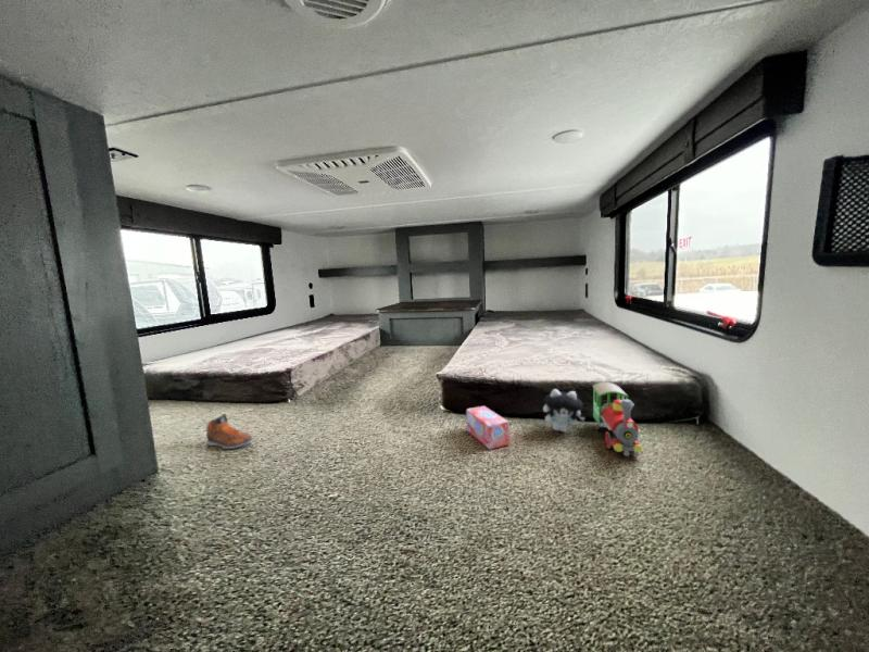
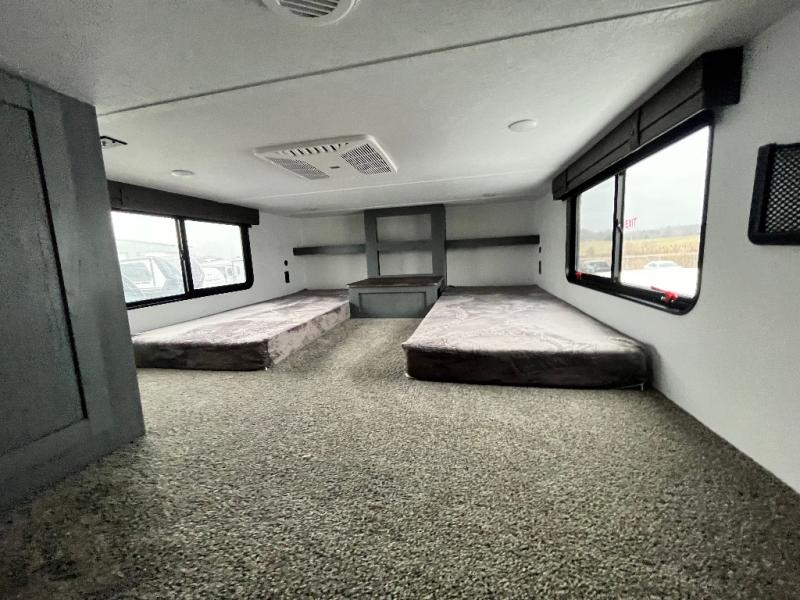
- sneaker (226, 430)
- box (487, 426)
- plush toy (564, 410)
- toy train (616, 415)
